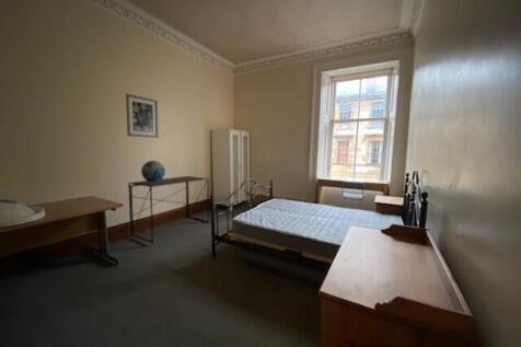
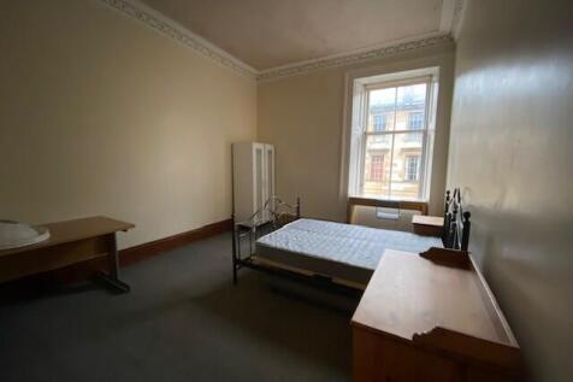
- wall art (142, 117)
- globe (153, 171)
- desk (172, 201)
